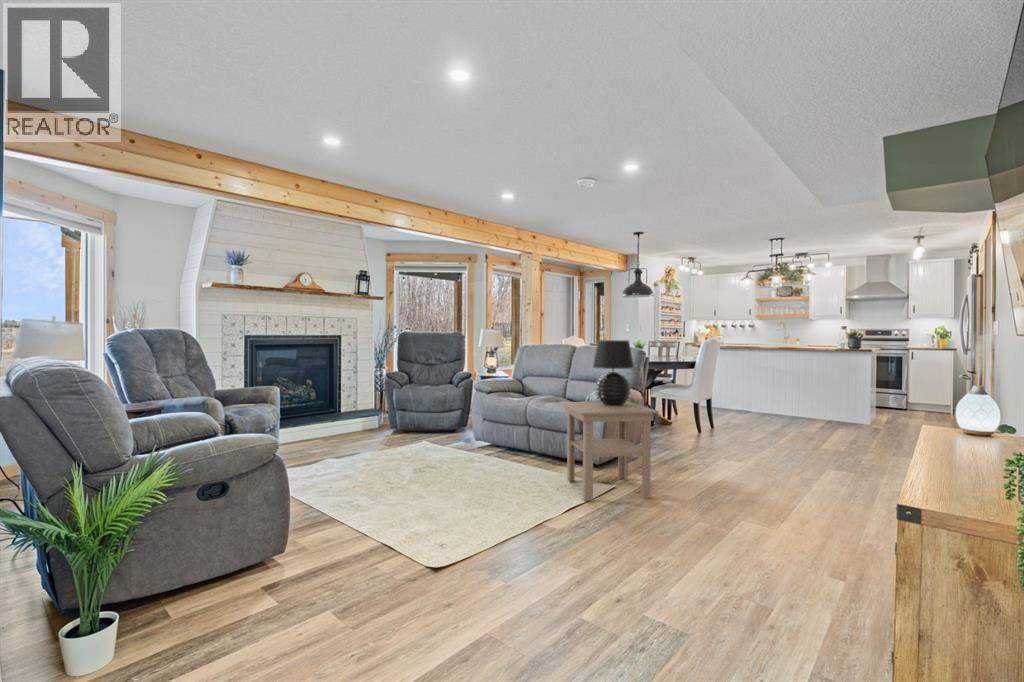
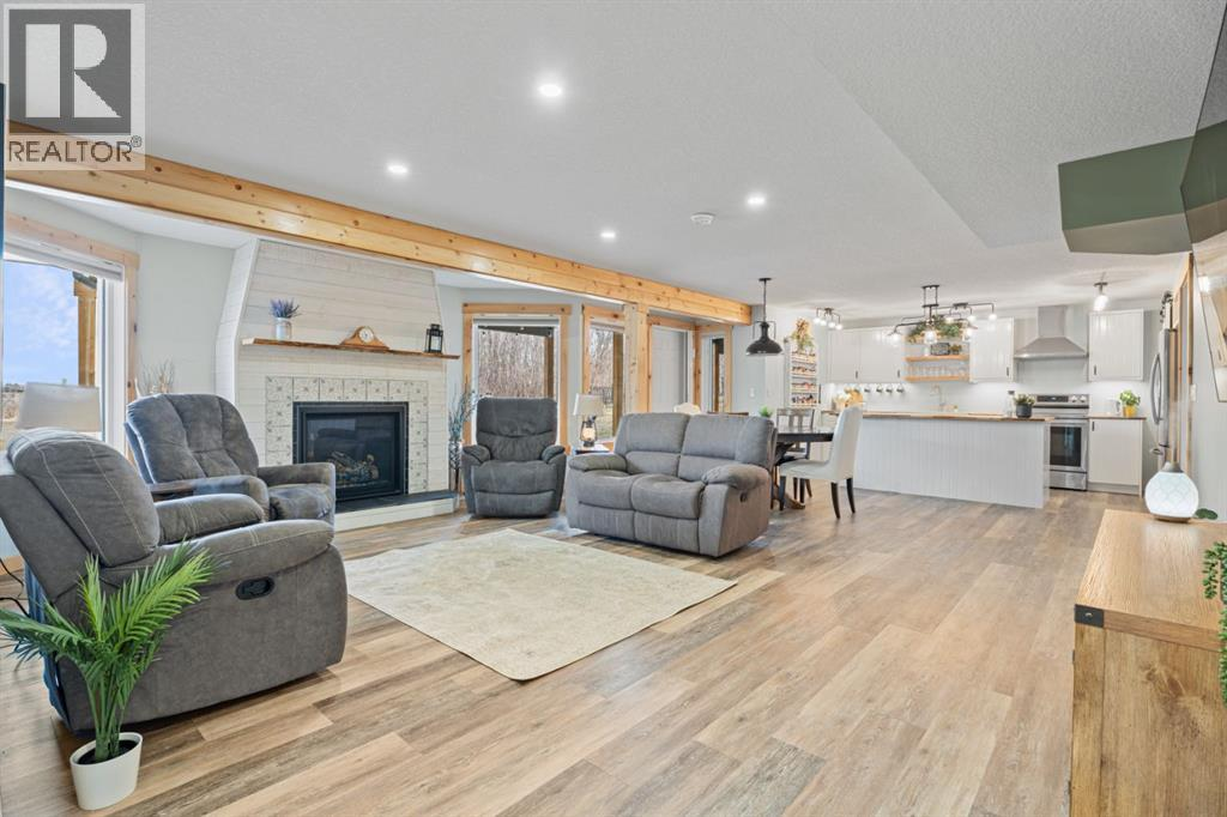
- side table (606, 447)
- table lamp (613, 372)
